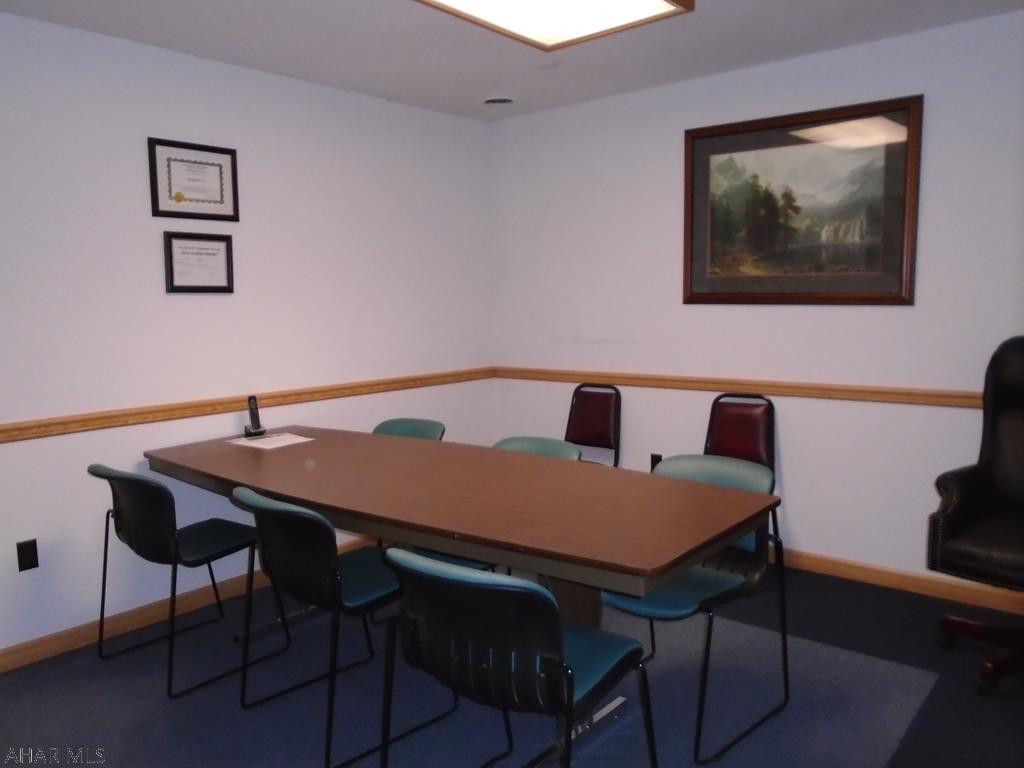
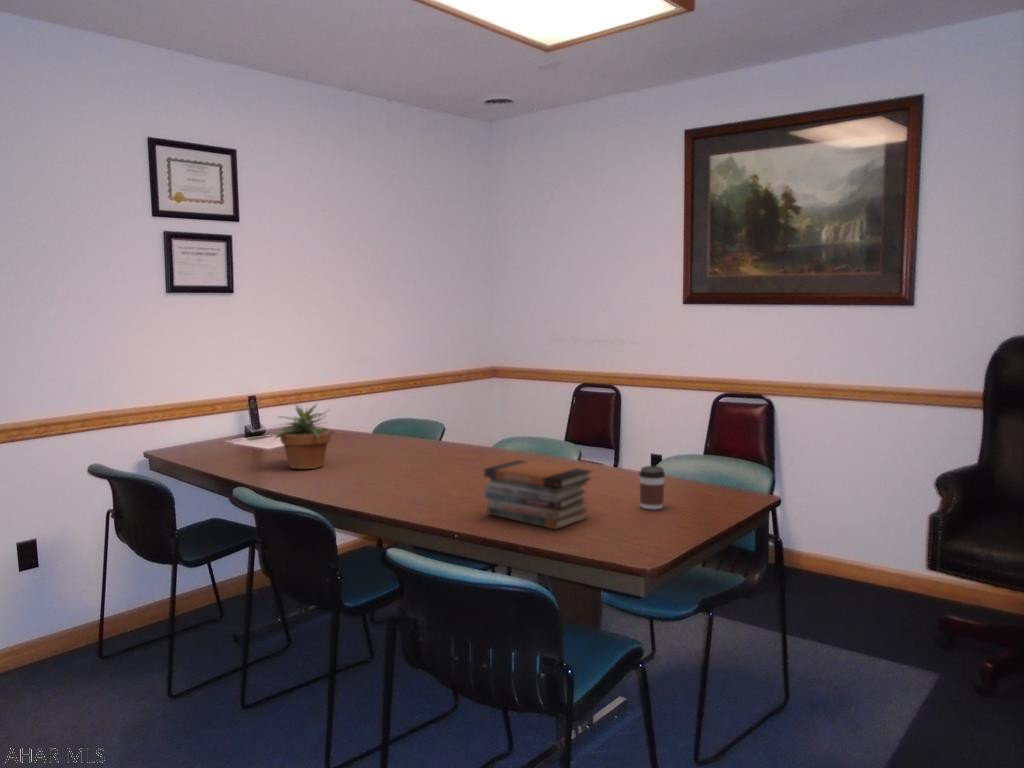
+ potted plant (307, 434)
+ coffee cup (651, 487)
+ book stack (536, 492)
